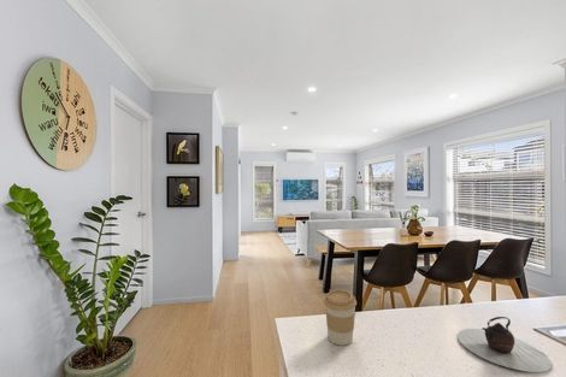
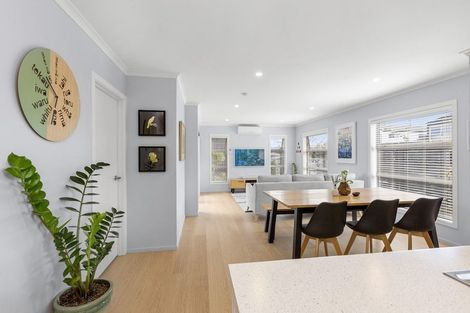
- coffee cup (340, 316)
- teapot (500, 331)
